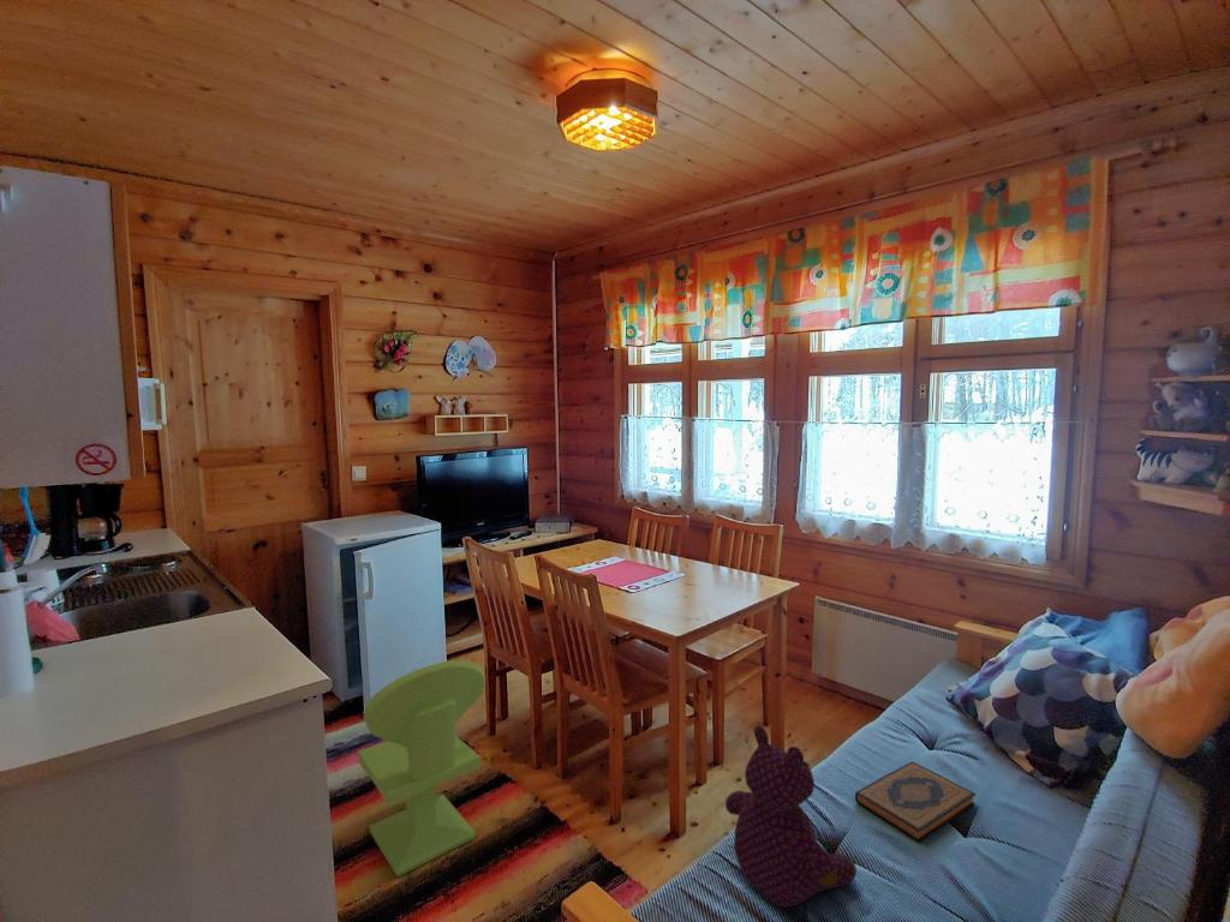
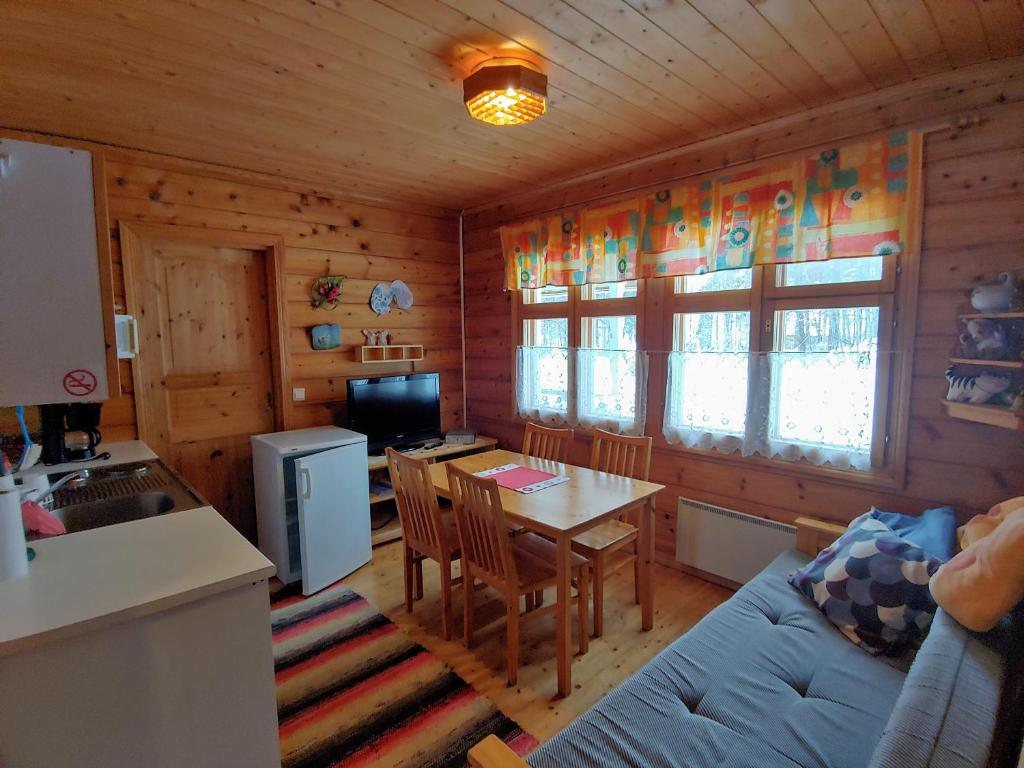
- teddy bear (793, 806)
- hardback book (914, 797)
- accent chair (419, 746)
